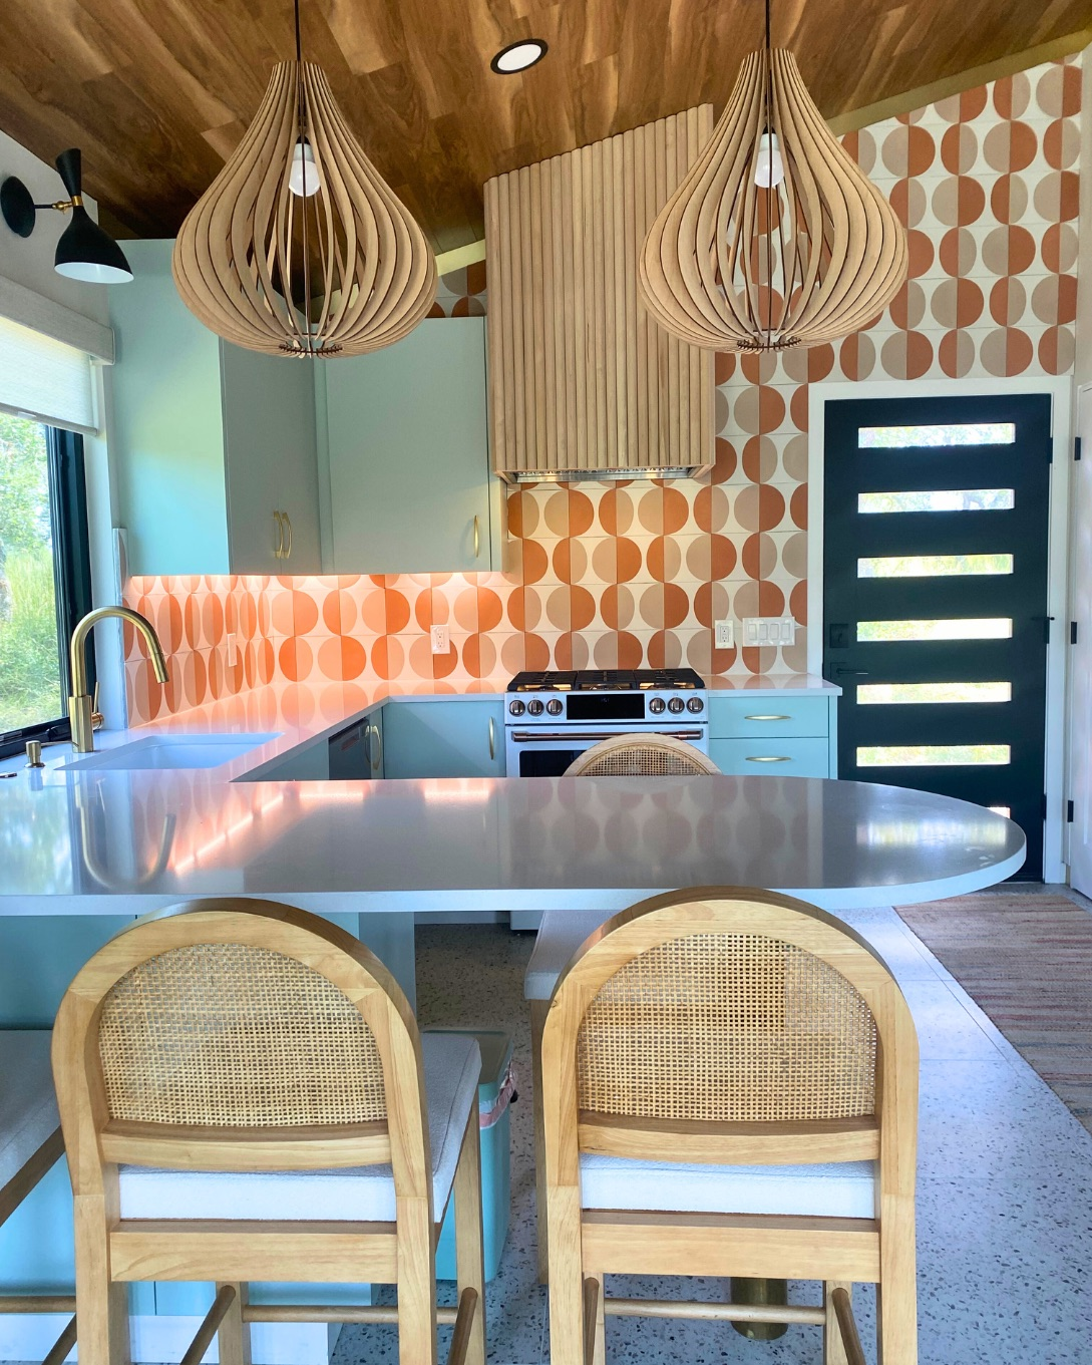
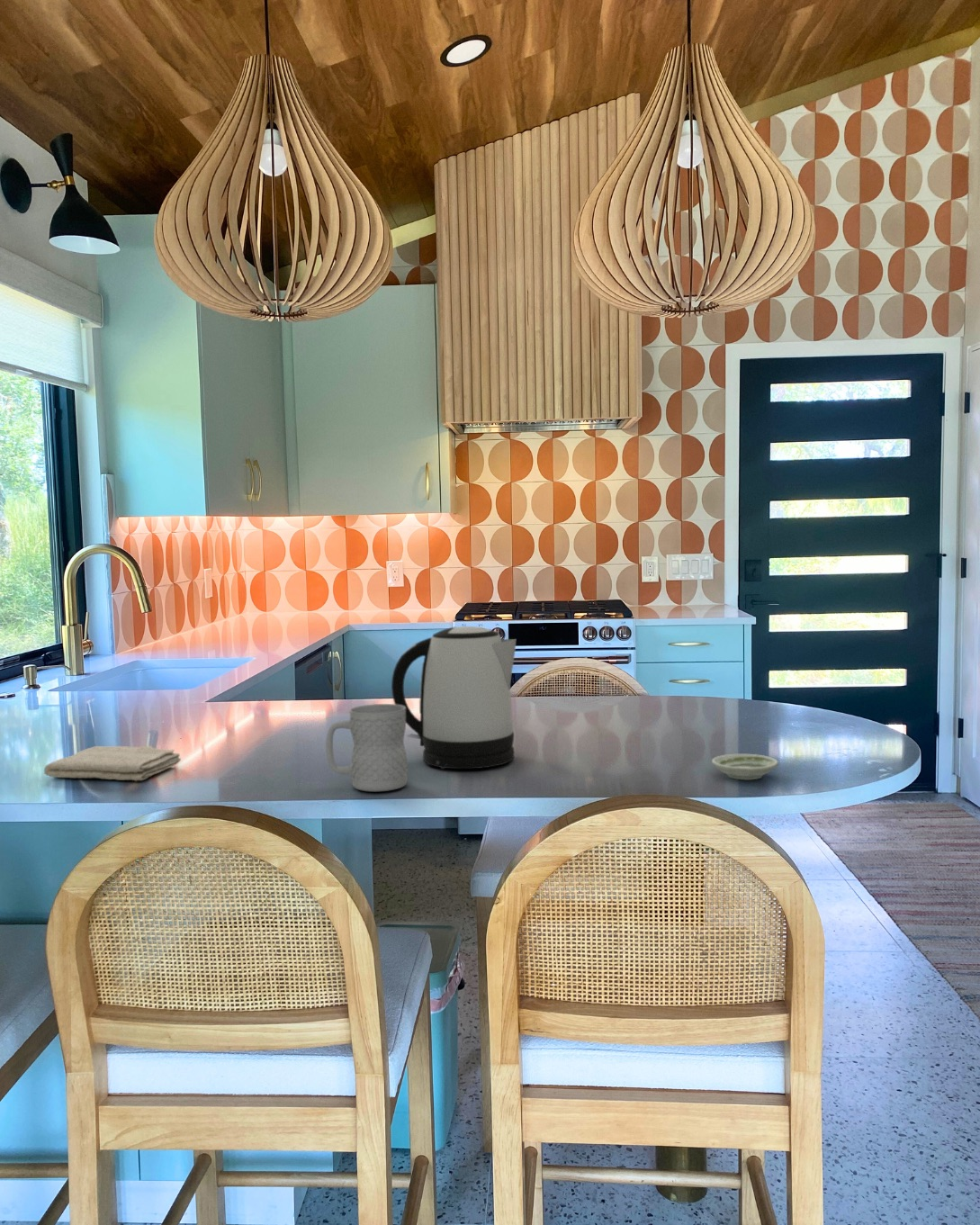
+ saucer (744, 768)
+ washcloth (113, 761)
+ mug (365, 747)
+ kettle (454, 693)
